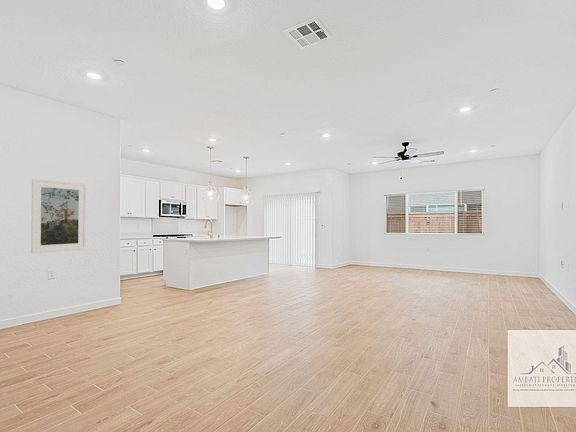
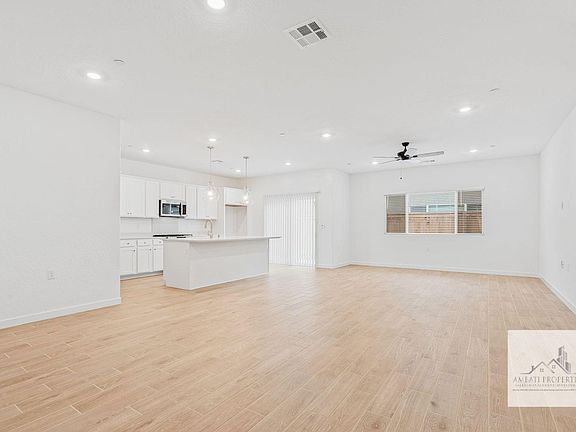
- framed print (60, 216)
